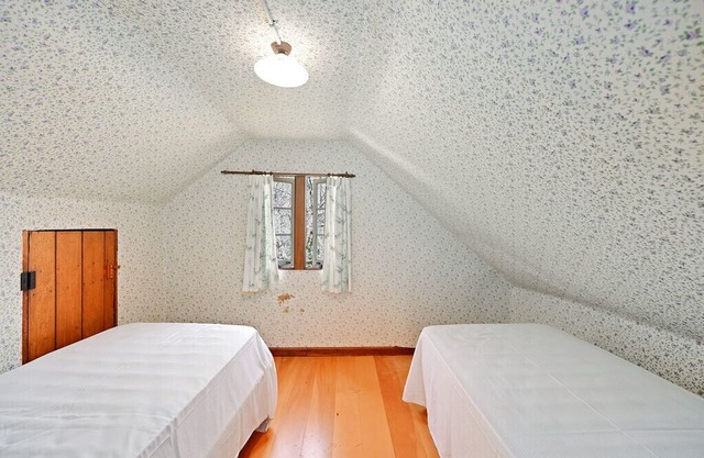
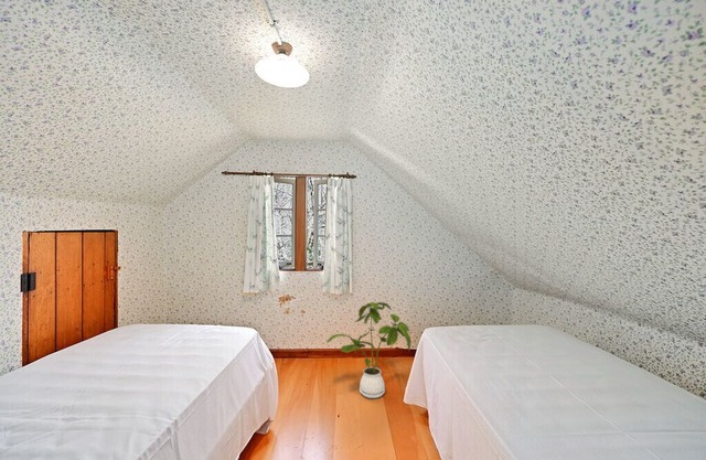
+ house plant (368, 343)
